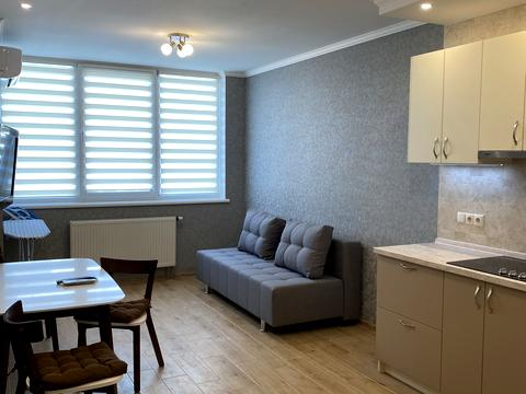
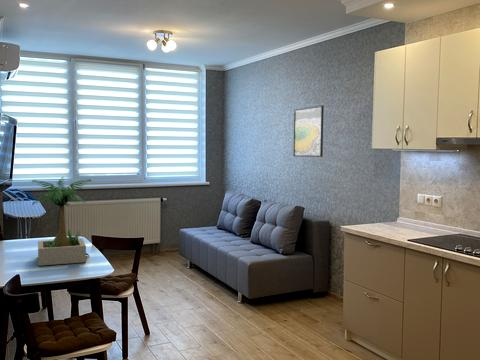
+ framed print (307, 132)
+ potted plant (63, 217)
